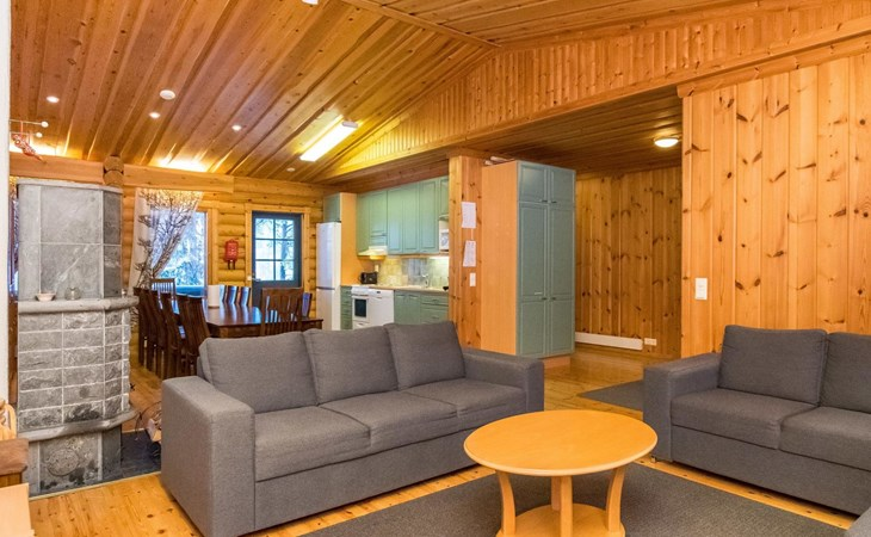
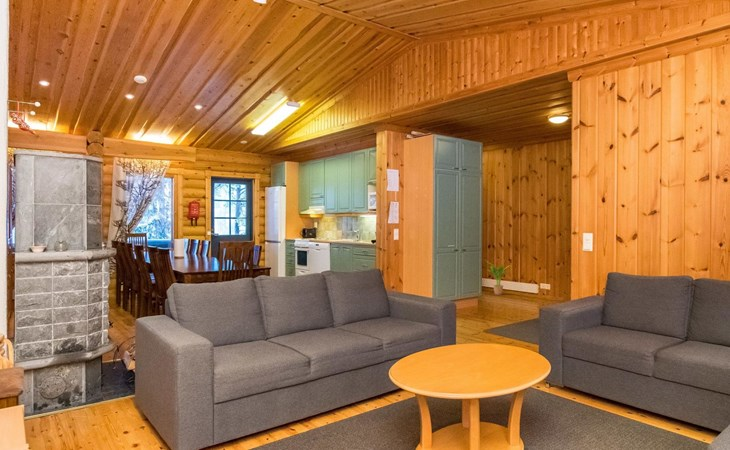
+ potted plant (497, 277)
